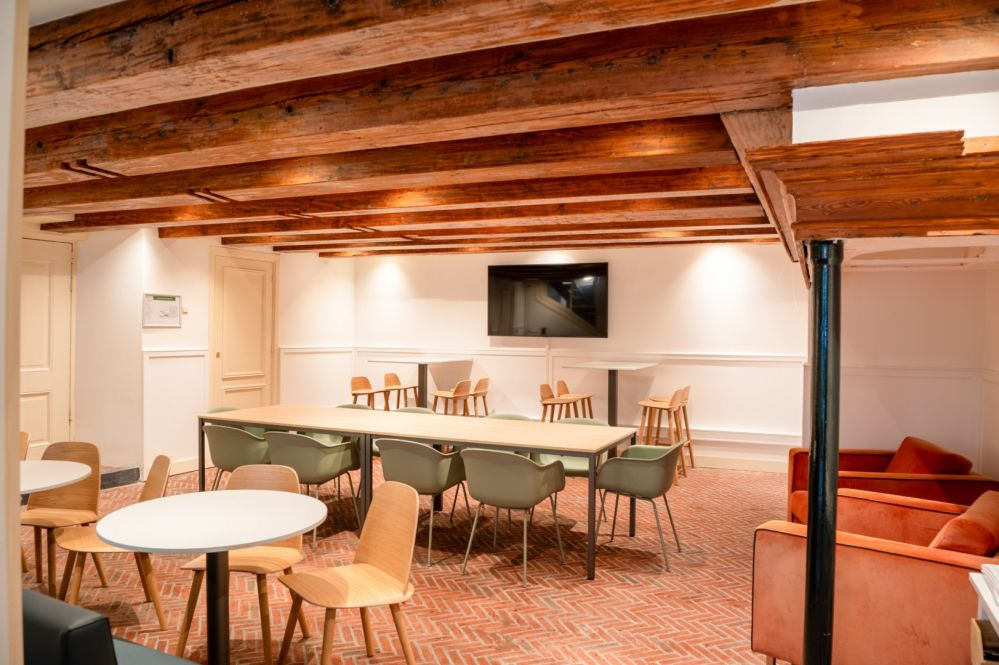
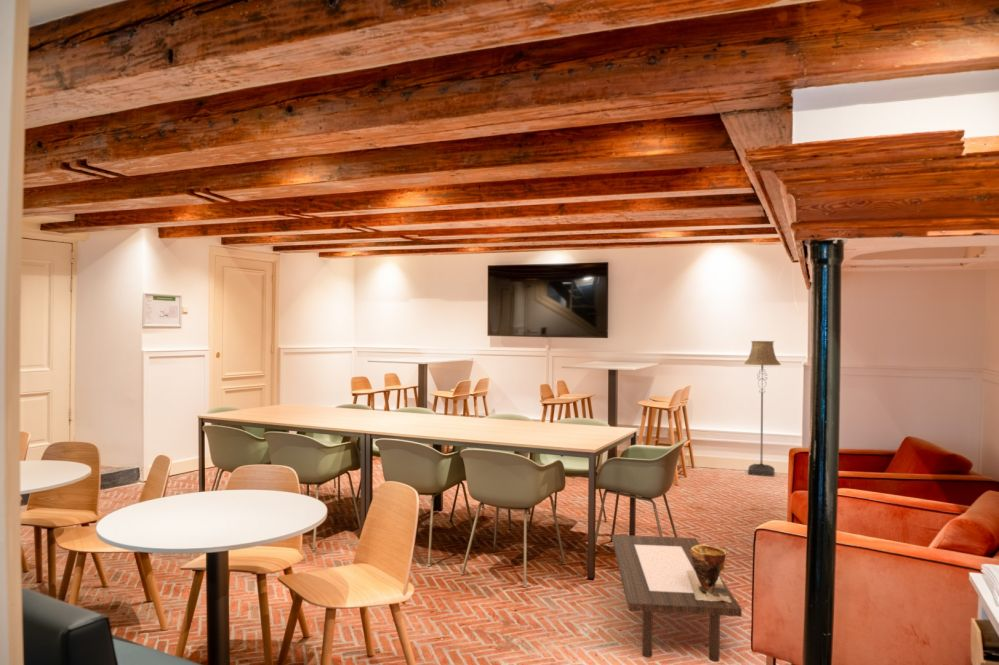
+ clay pot (706, 564)
+ coffee table (666, 591)
+ floor lamp (761, 407)
